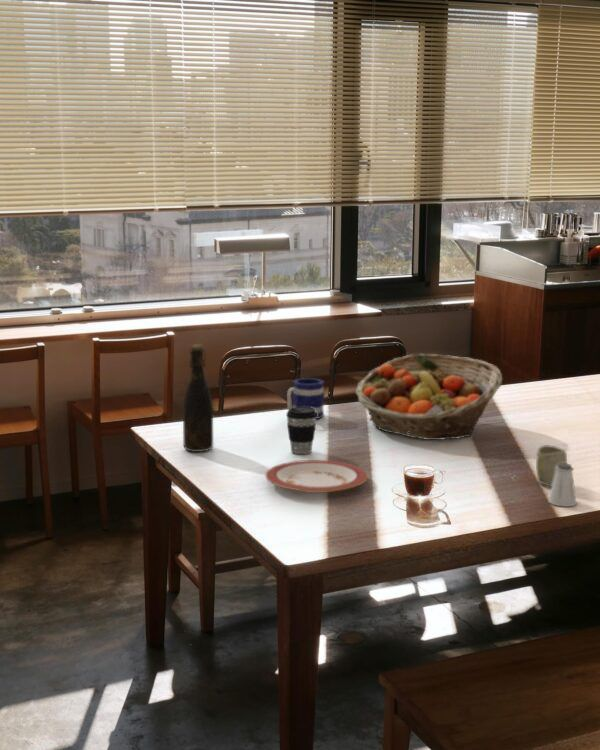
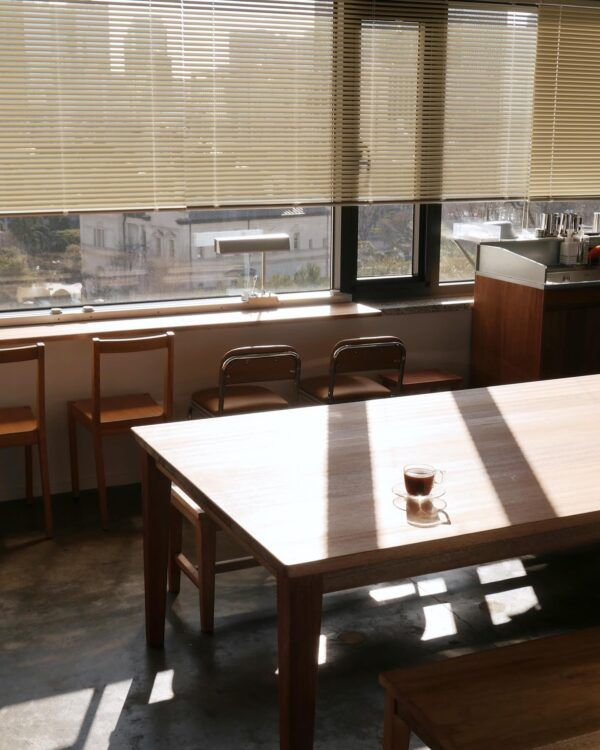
- fruit basket (427, 395)
- mug (303, 399)
- plate (316, 478)
- coffee cup (301, 430)
- cup (551, 466)
- bottle (197, 397)
- saltshaker (563, 483)
